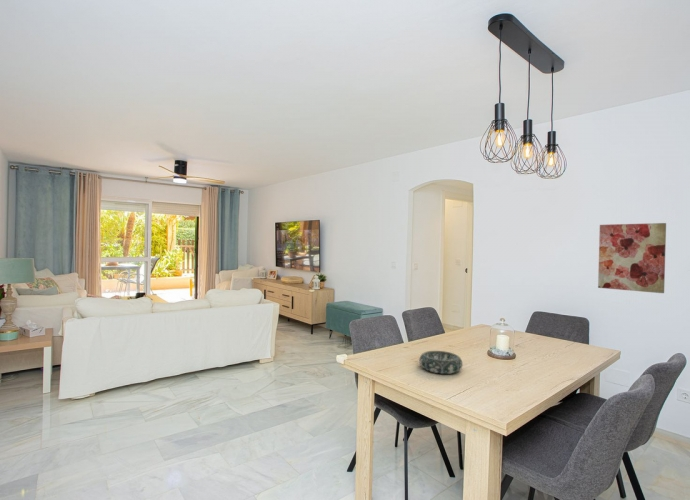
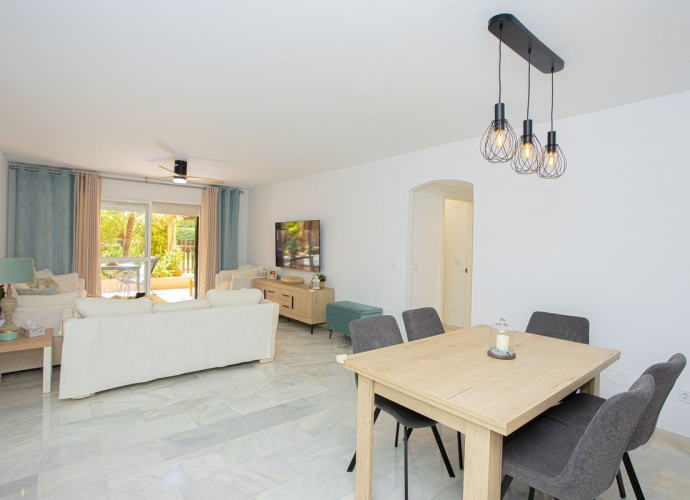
- decorative bowl (440, 362)
- wall art (630, 257)
